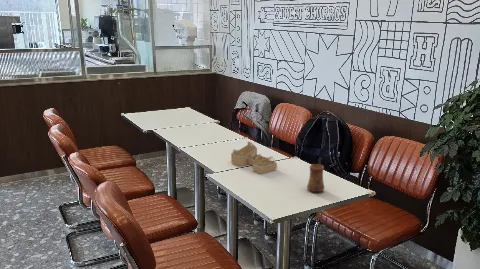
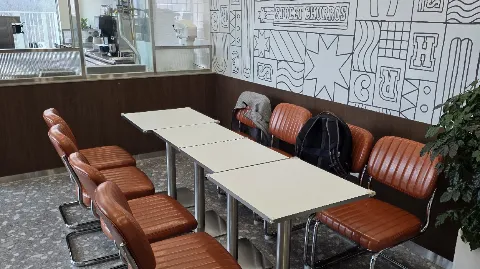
- cup (316, 178)
- house frame (255, 155)
